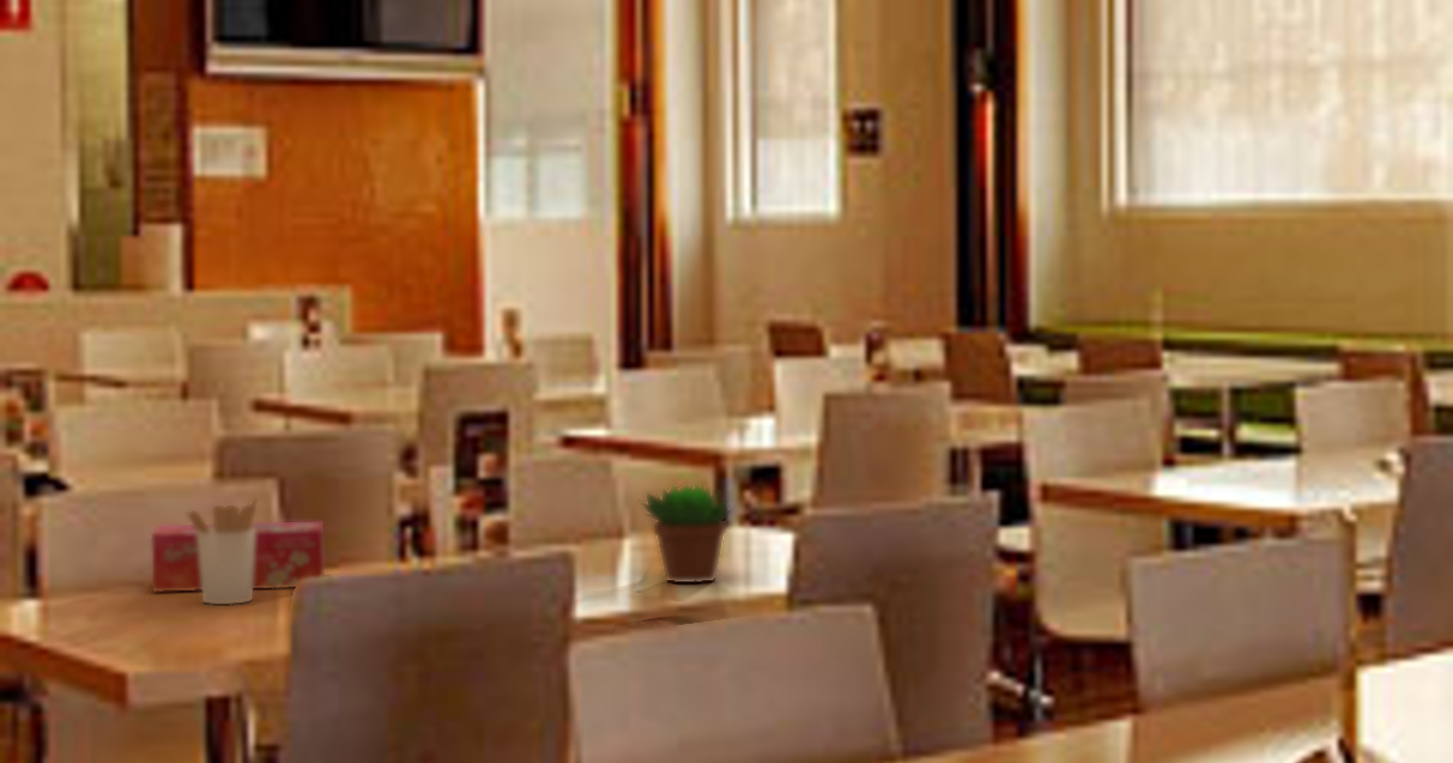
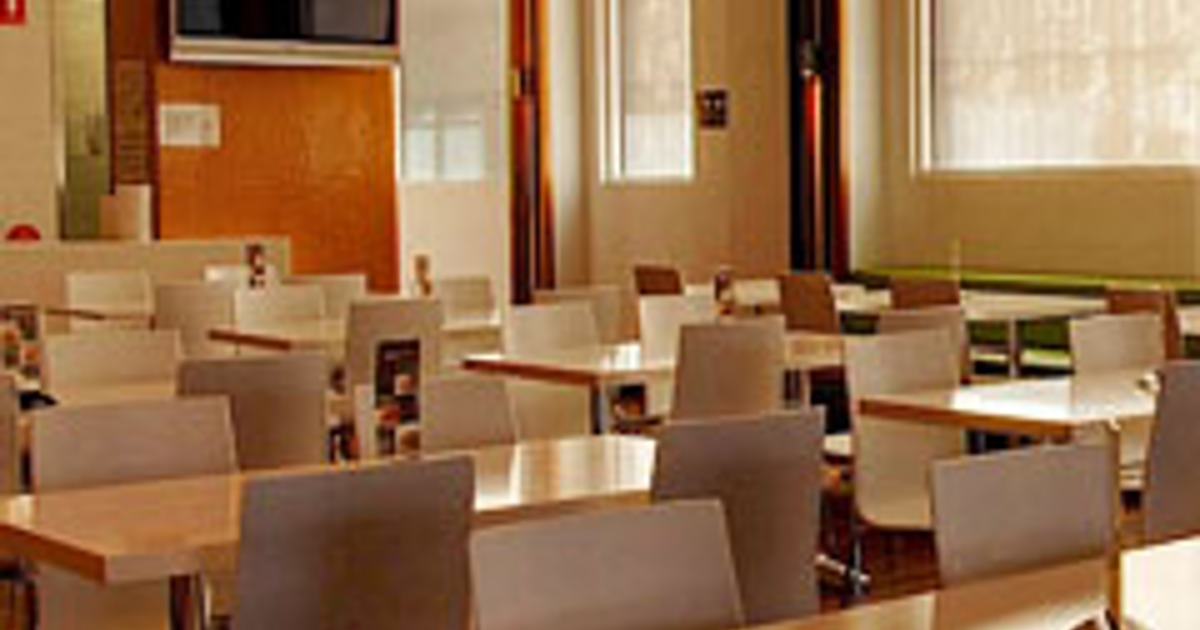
- tissue box (254, 555)
- utensil holder (229, 549)
- succulent plant (685, 530)
